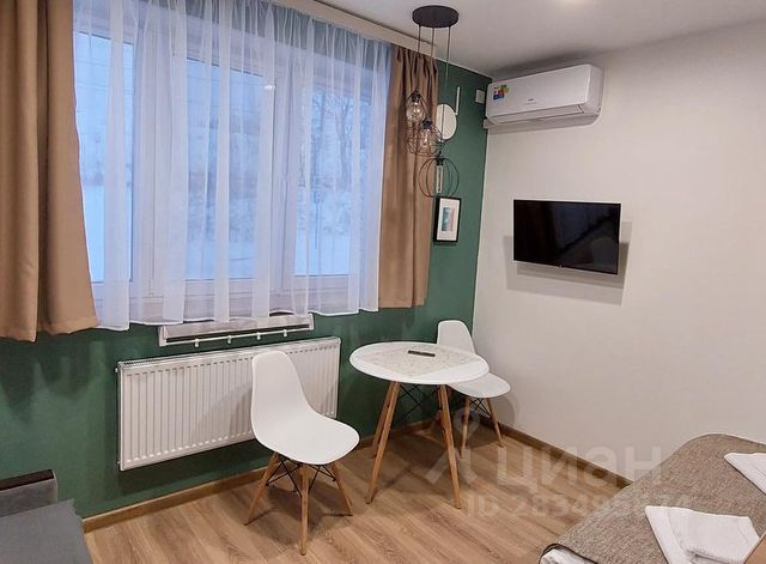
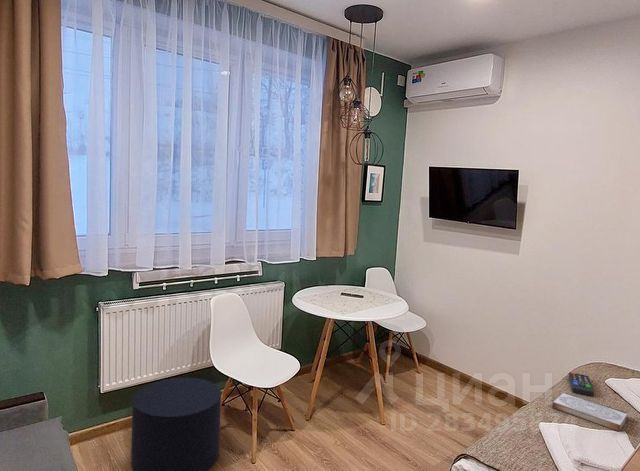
+ remote control (580, 383)
+ stool (177, 425)
+ book (589, 410)
